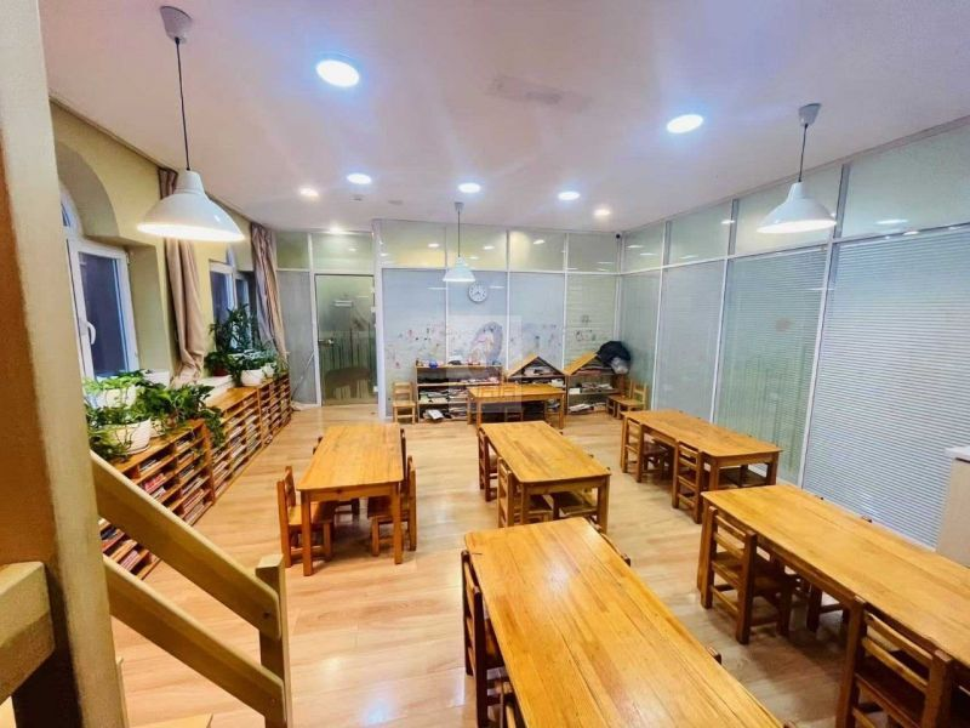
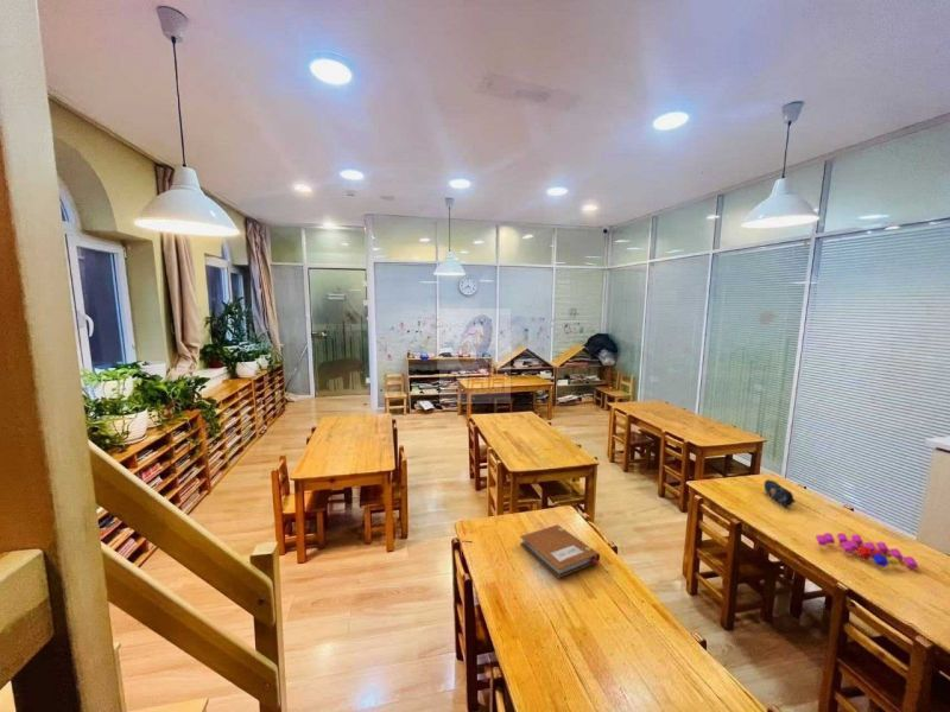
+ pencil case (778, 492)
+ notebook (559, 548)
+ toy blocks (861, 548)
